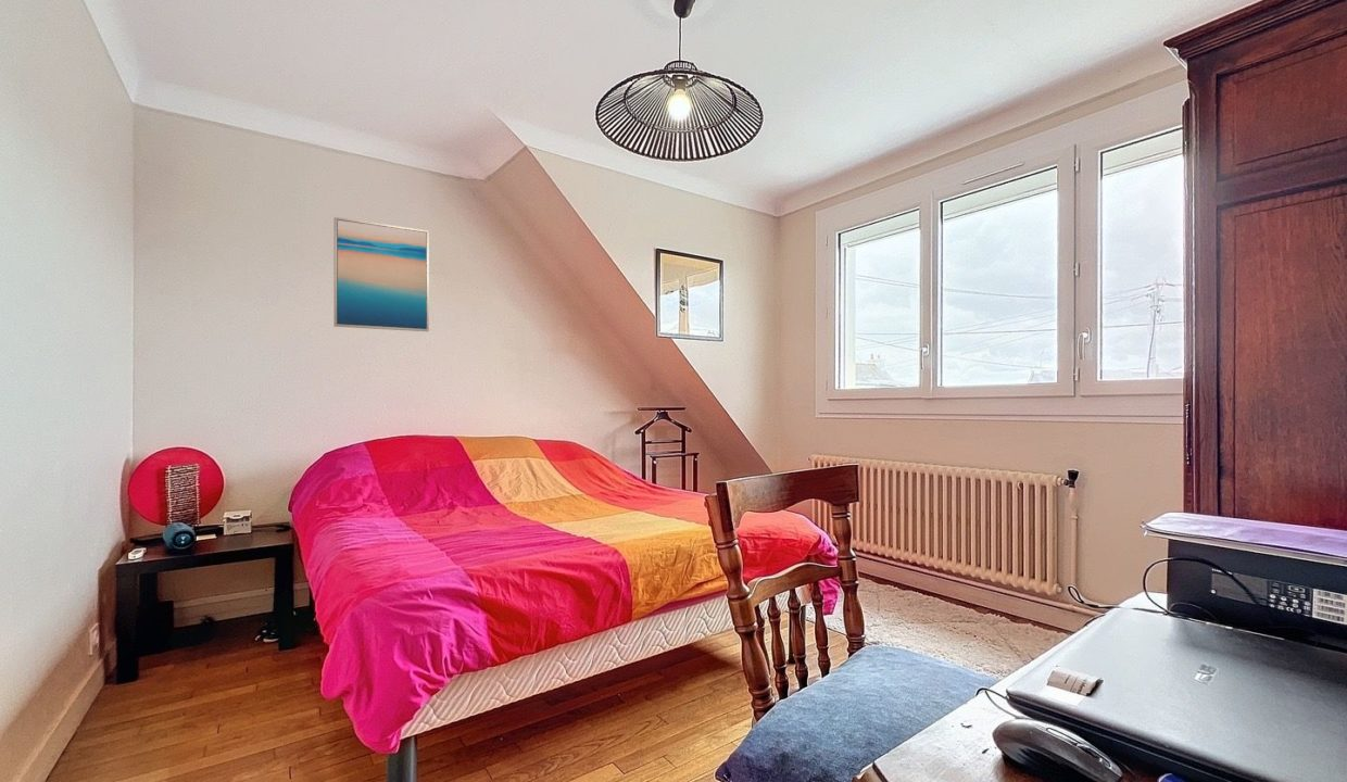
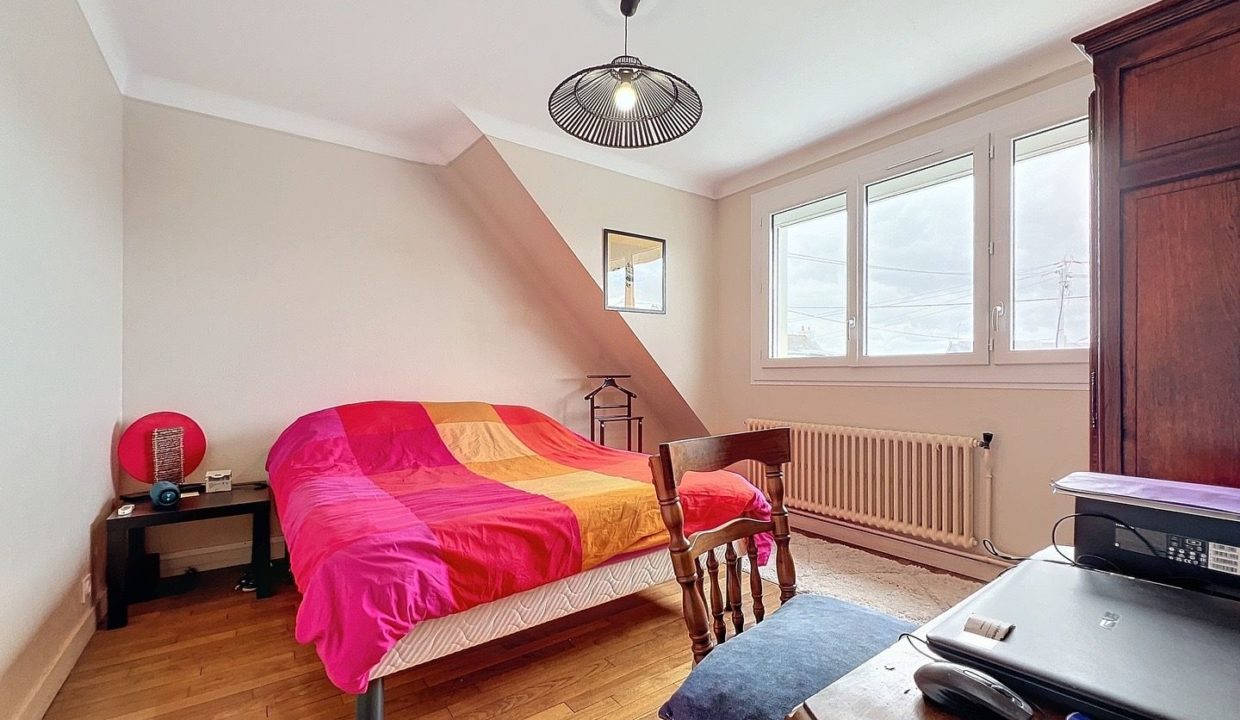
- wall art (382, 276)
